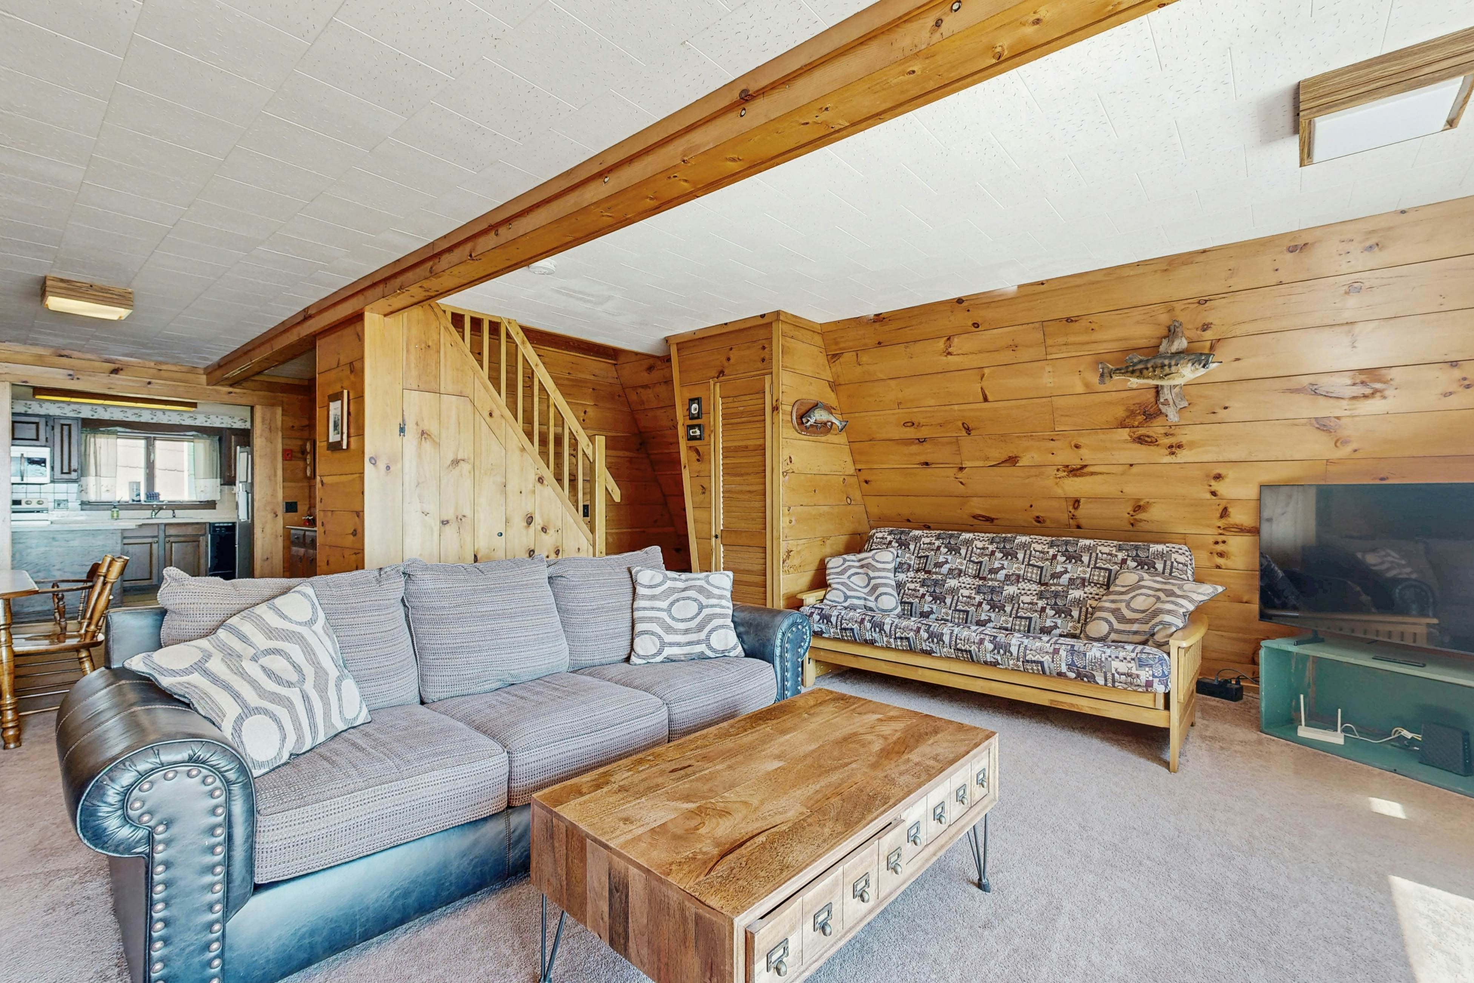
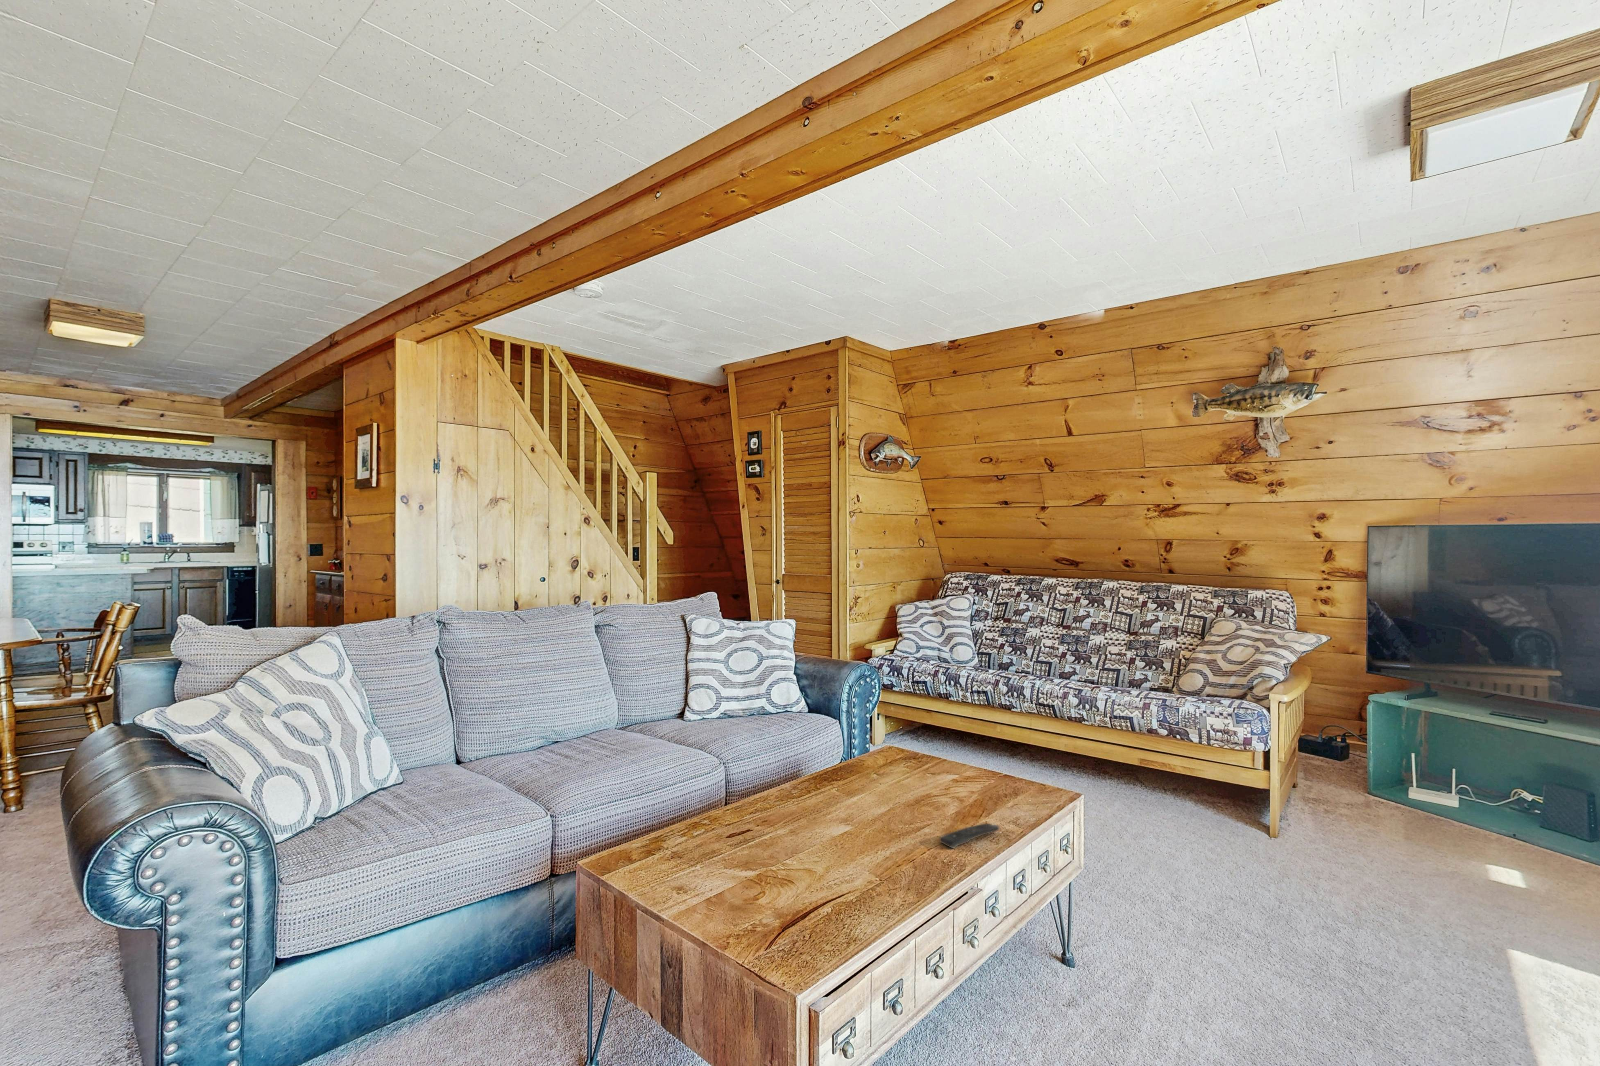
+ remote control (971, 833)
